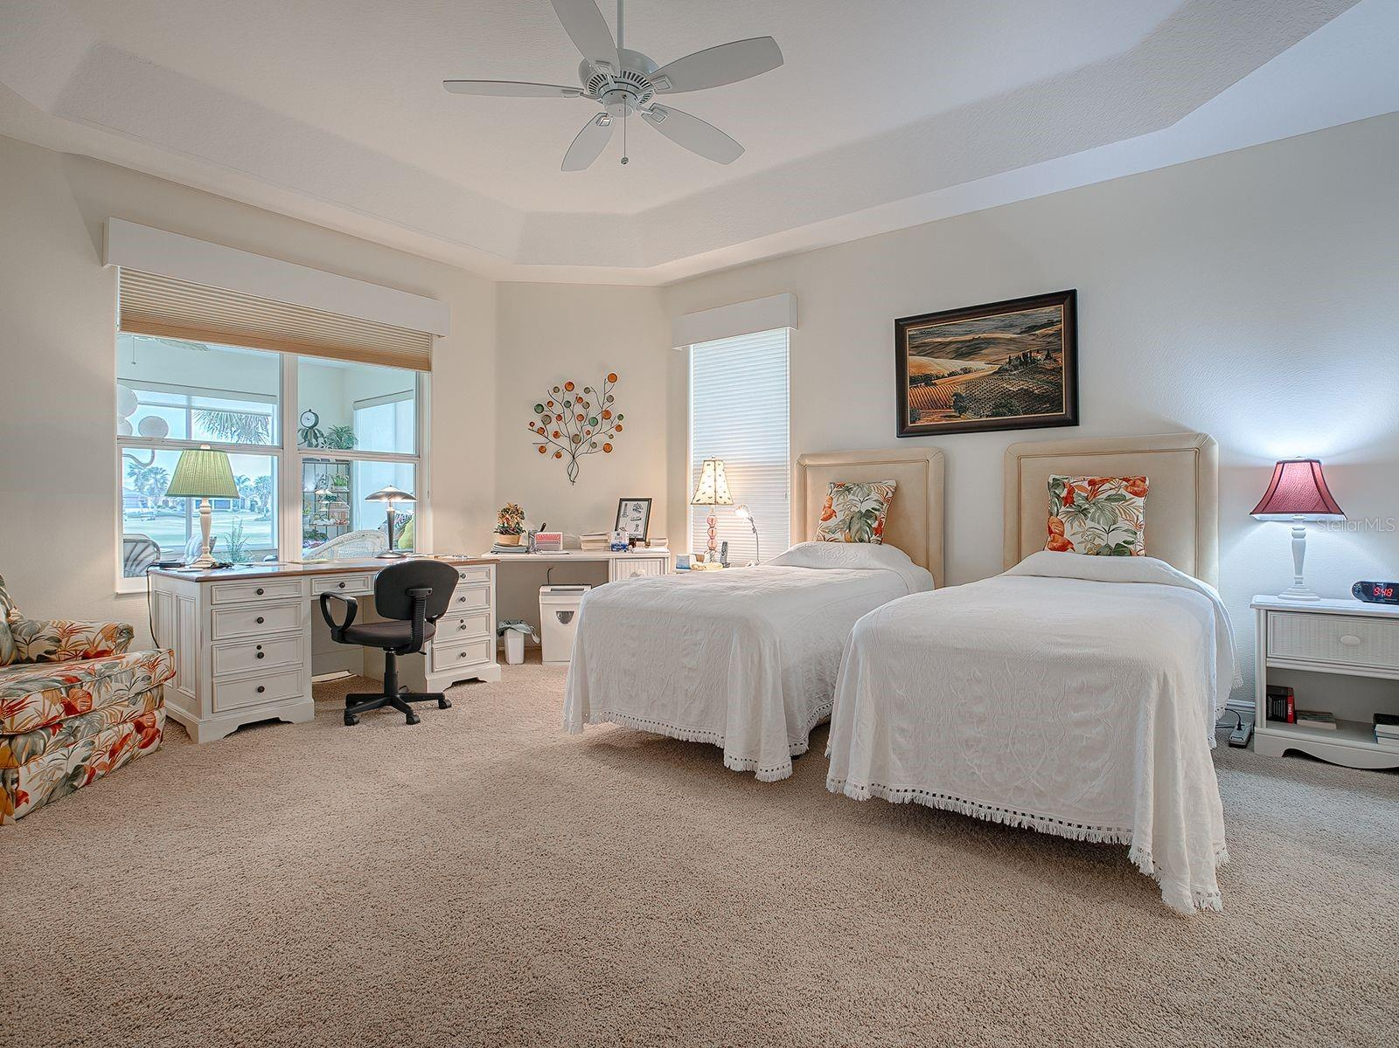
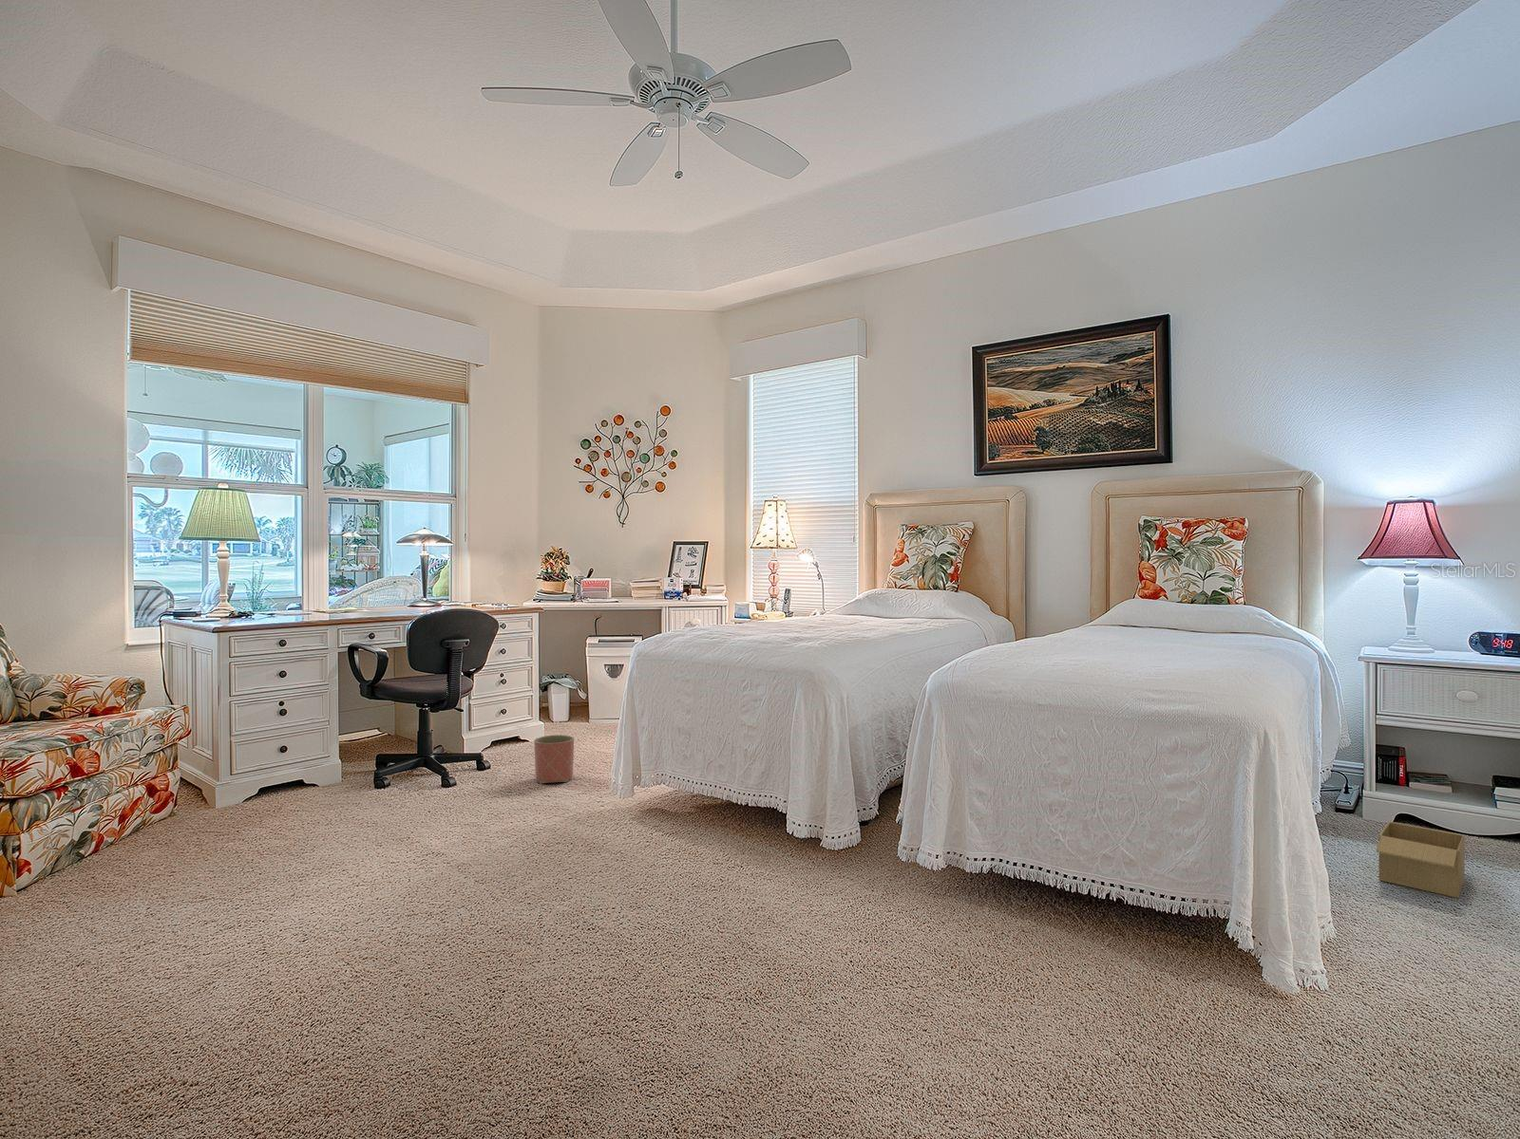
+ cardboard box (1421, 857)
+ planter (554, 759)
